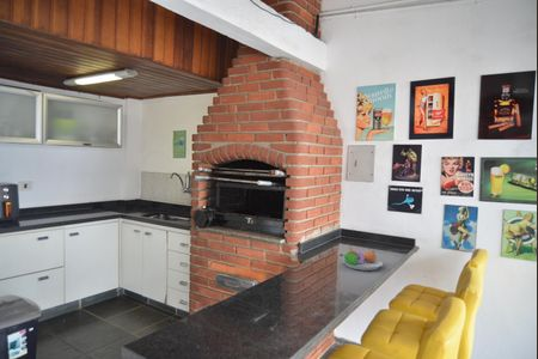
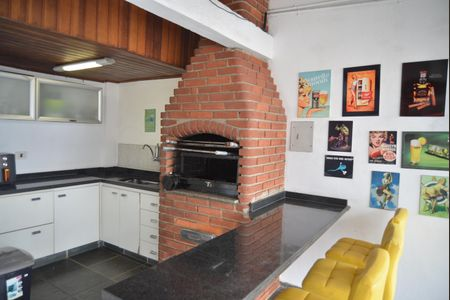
- fruit bowl (360, 257)
